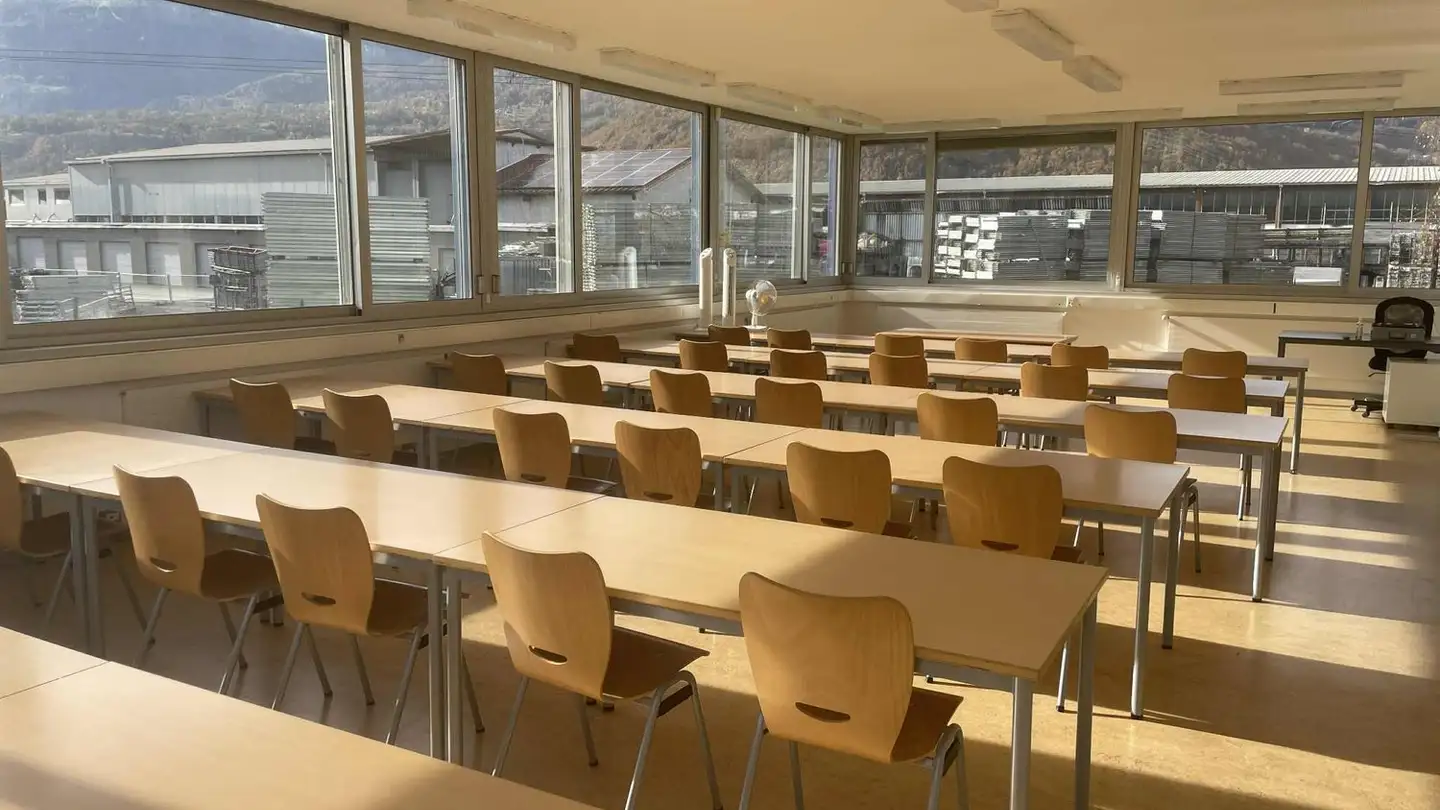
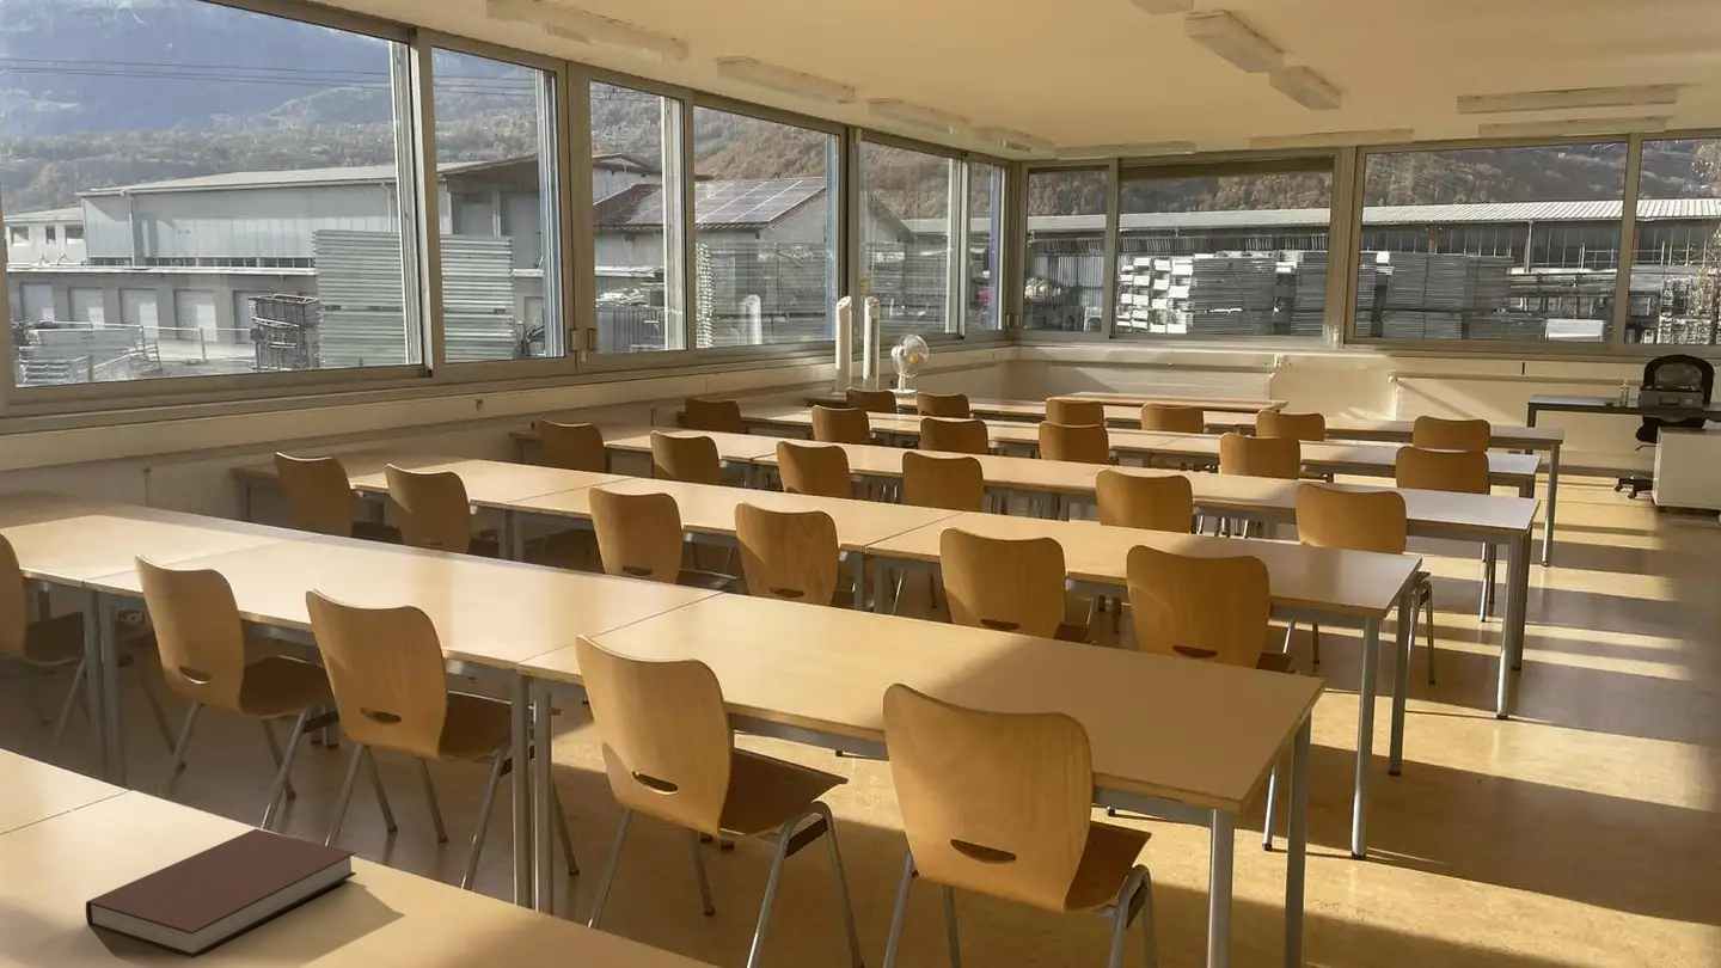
+ notebook (226, 887)
